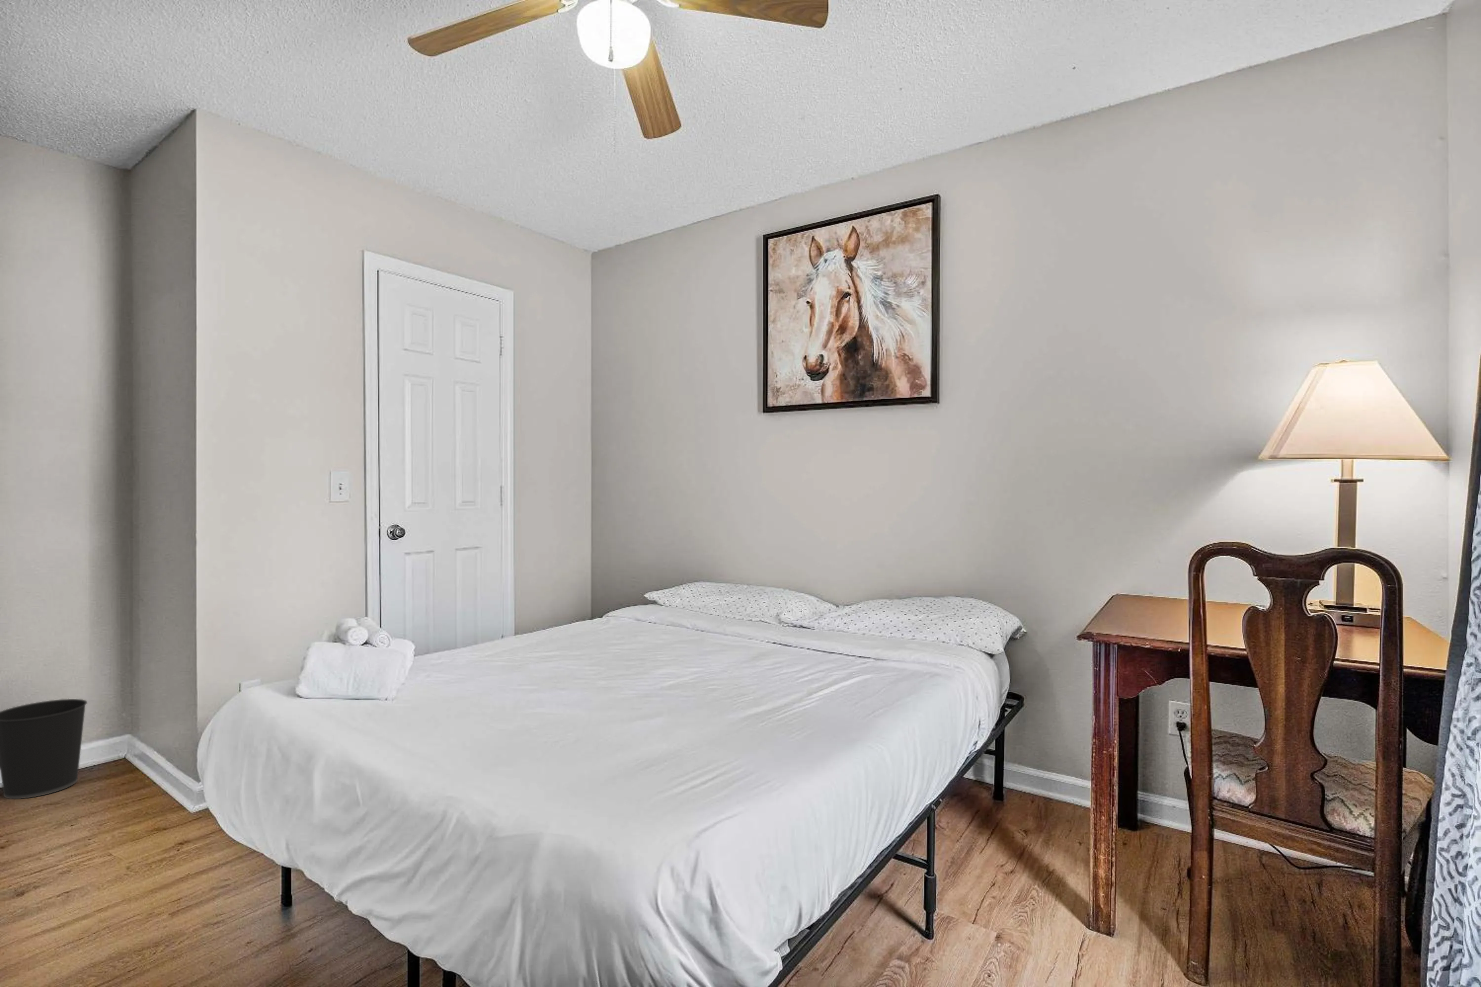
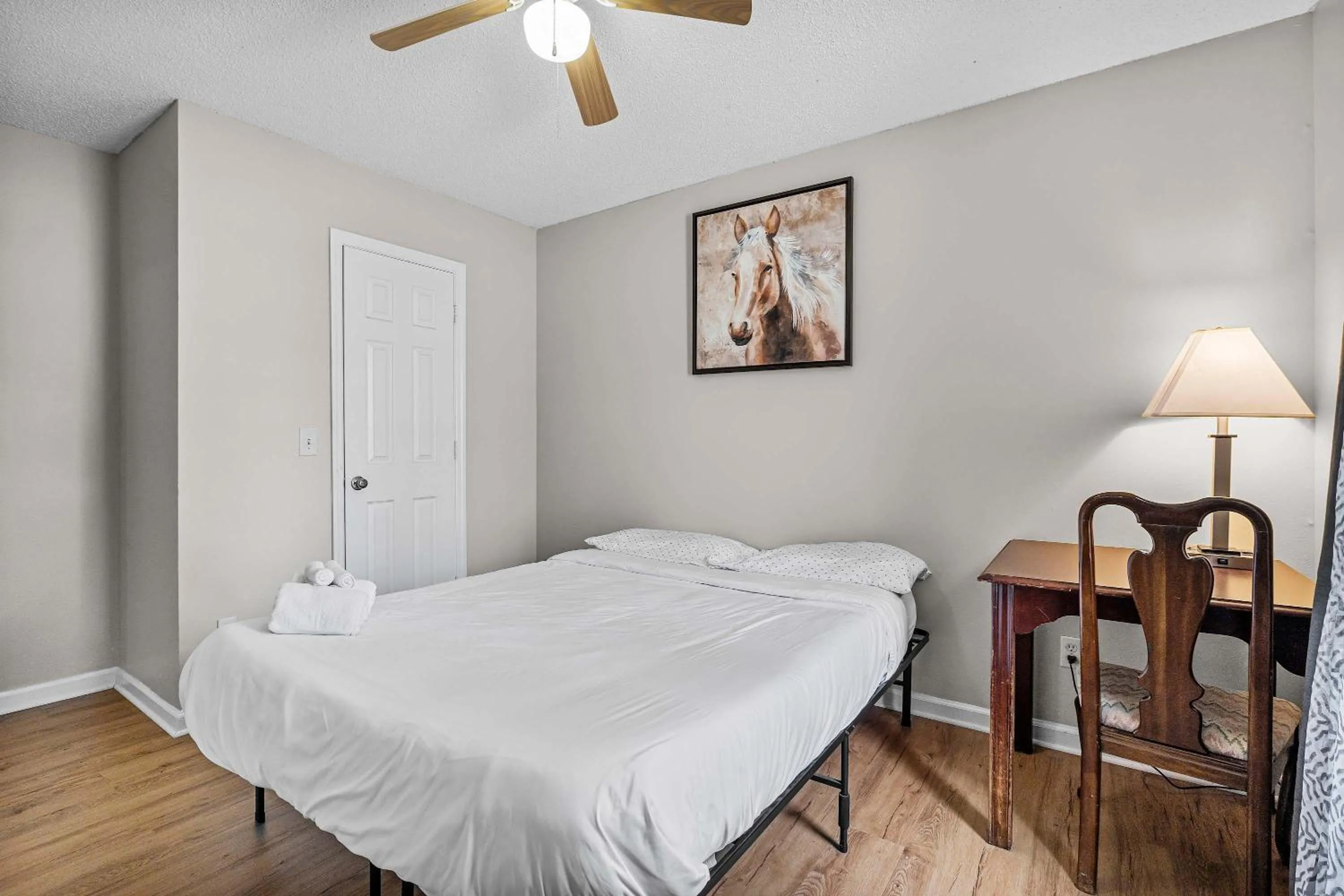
- wastebasket (41, 748)
